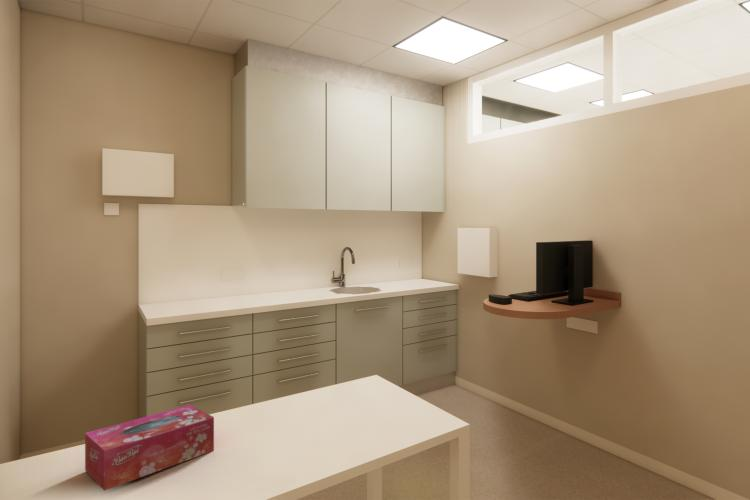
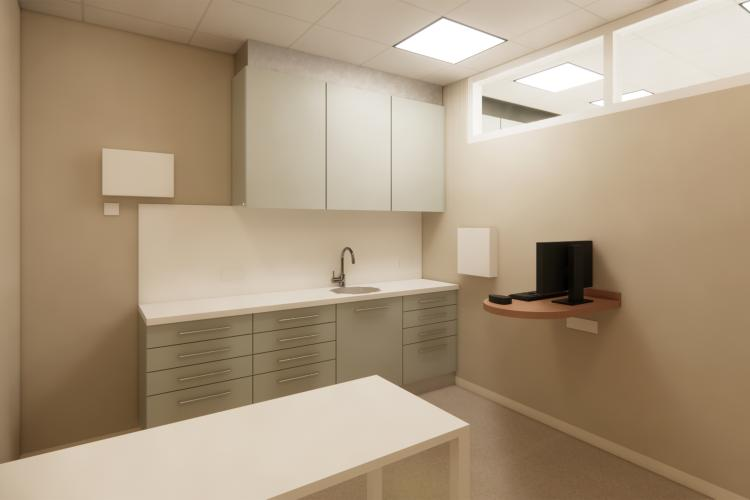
- tissue box (152, 442)
